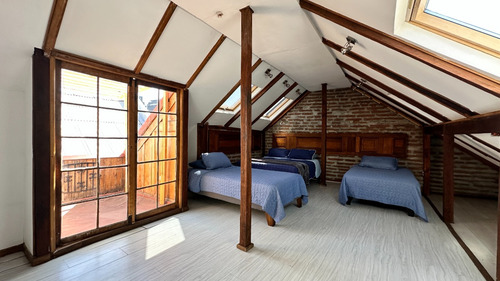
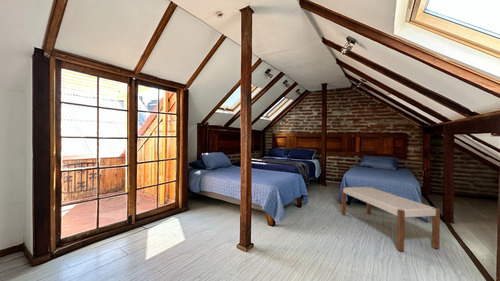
+ bench (383, 209)
